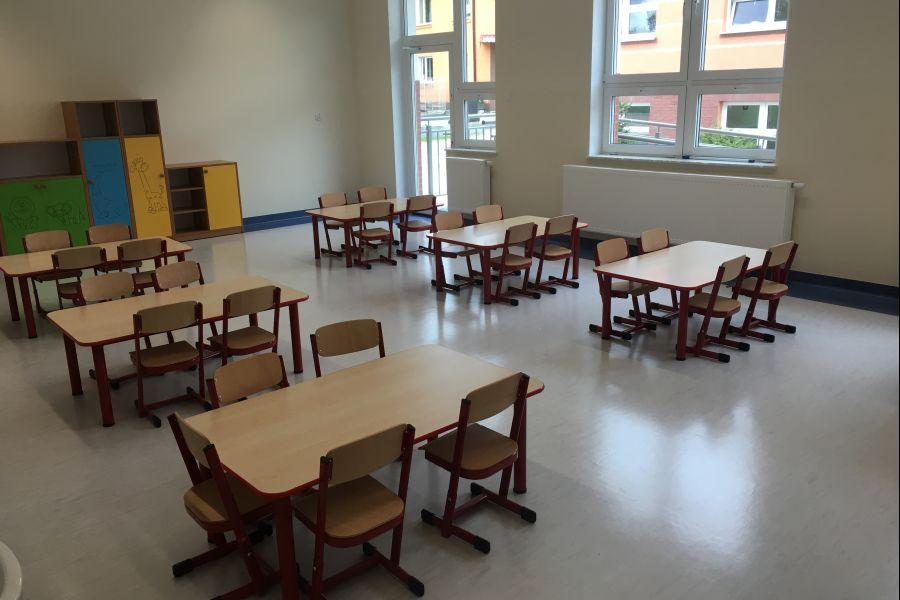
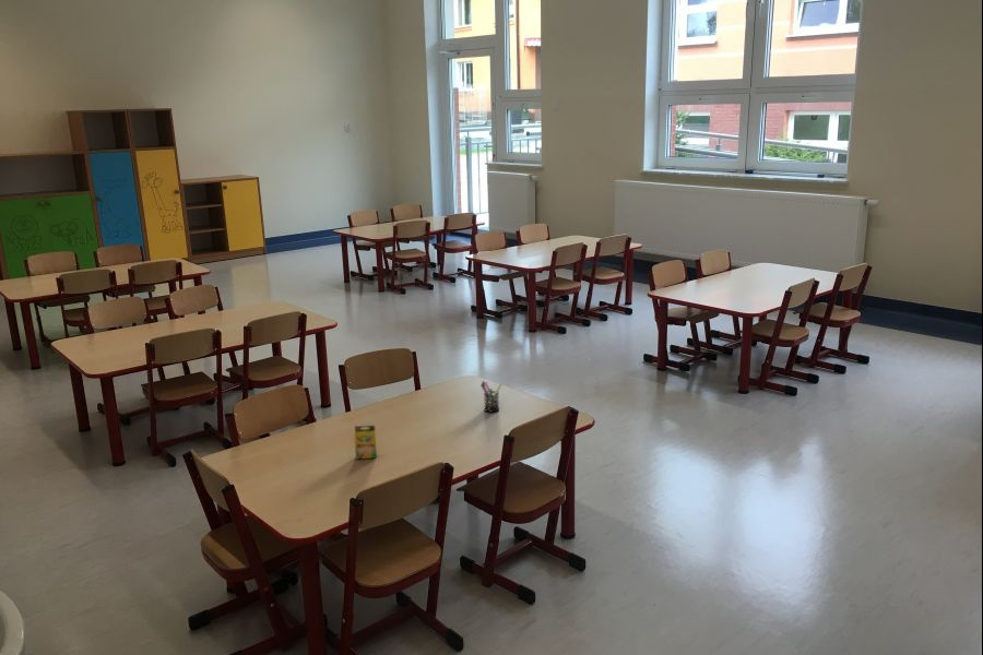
+ crayon box (365, 442)
+ pen holder (490, 395)
